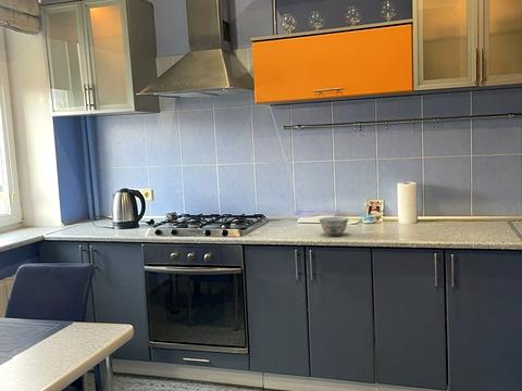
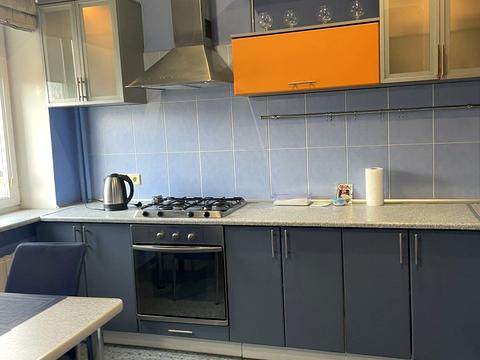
- soup bowl (334, 227)
